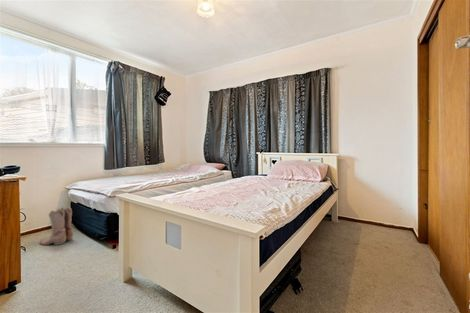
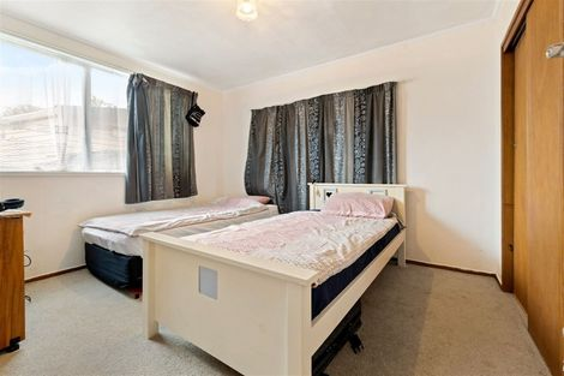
- boots (56, 224)
